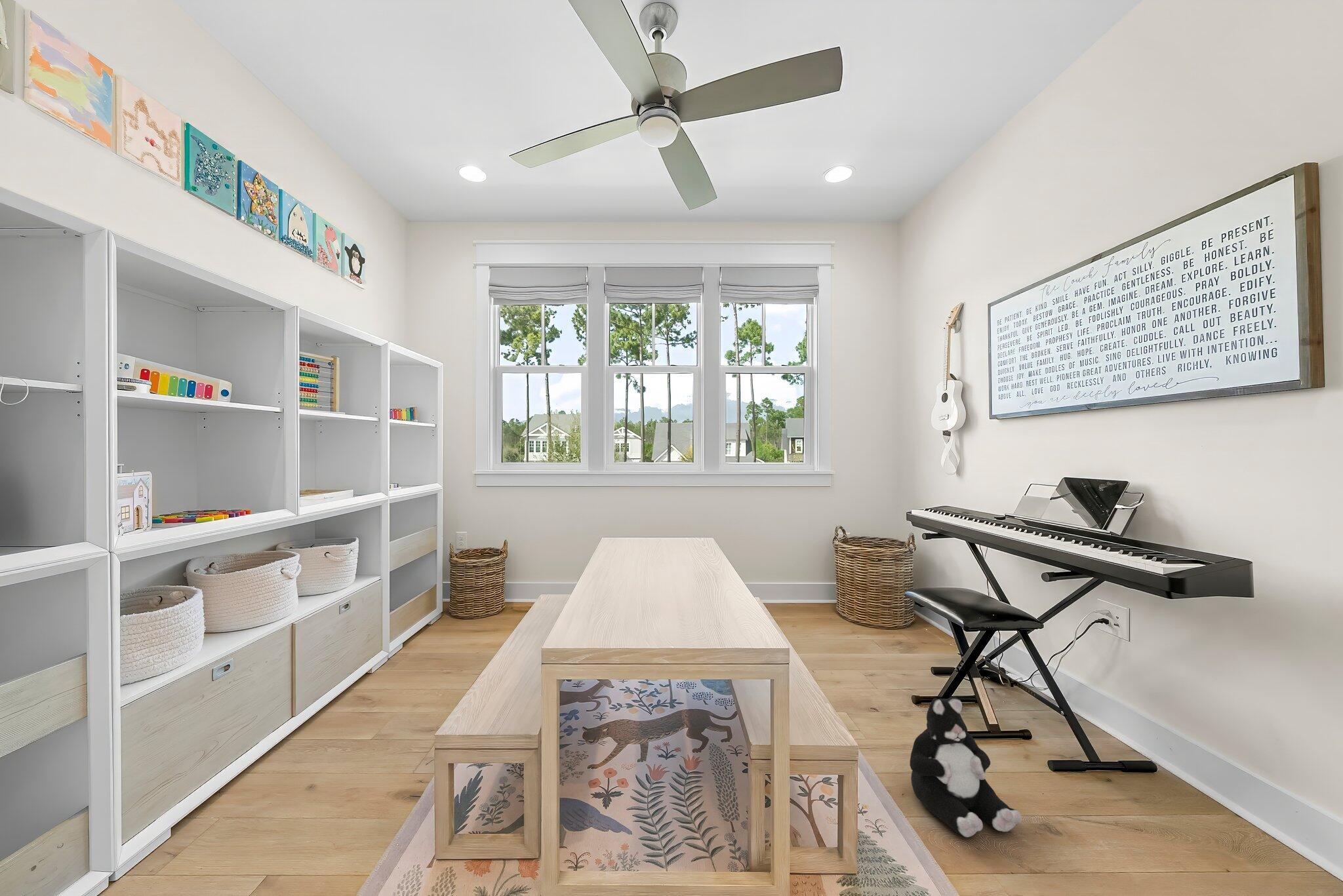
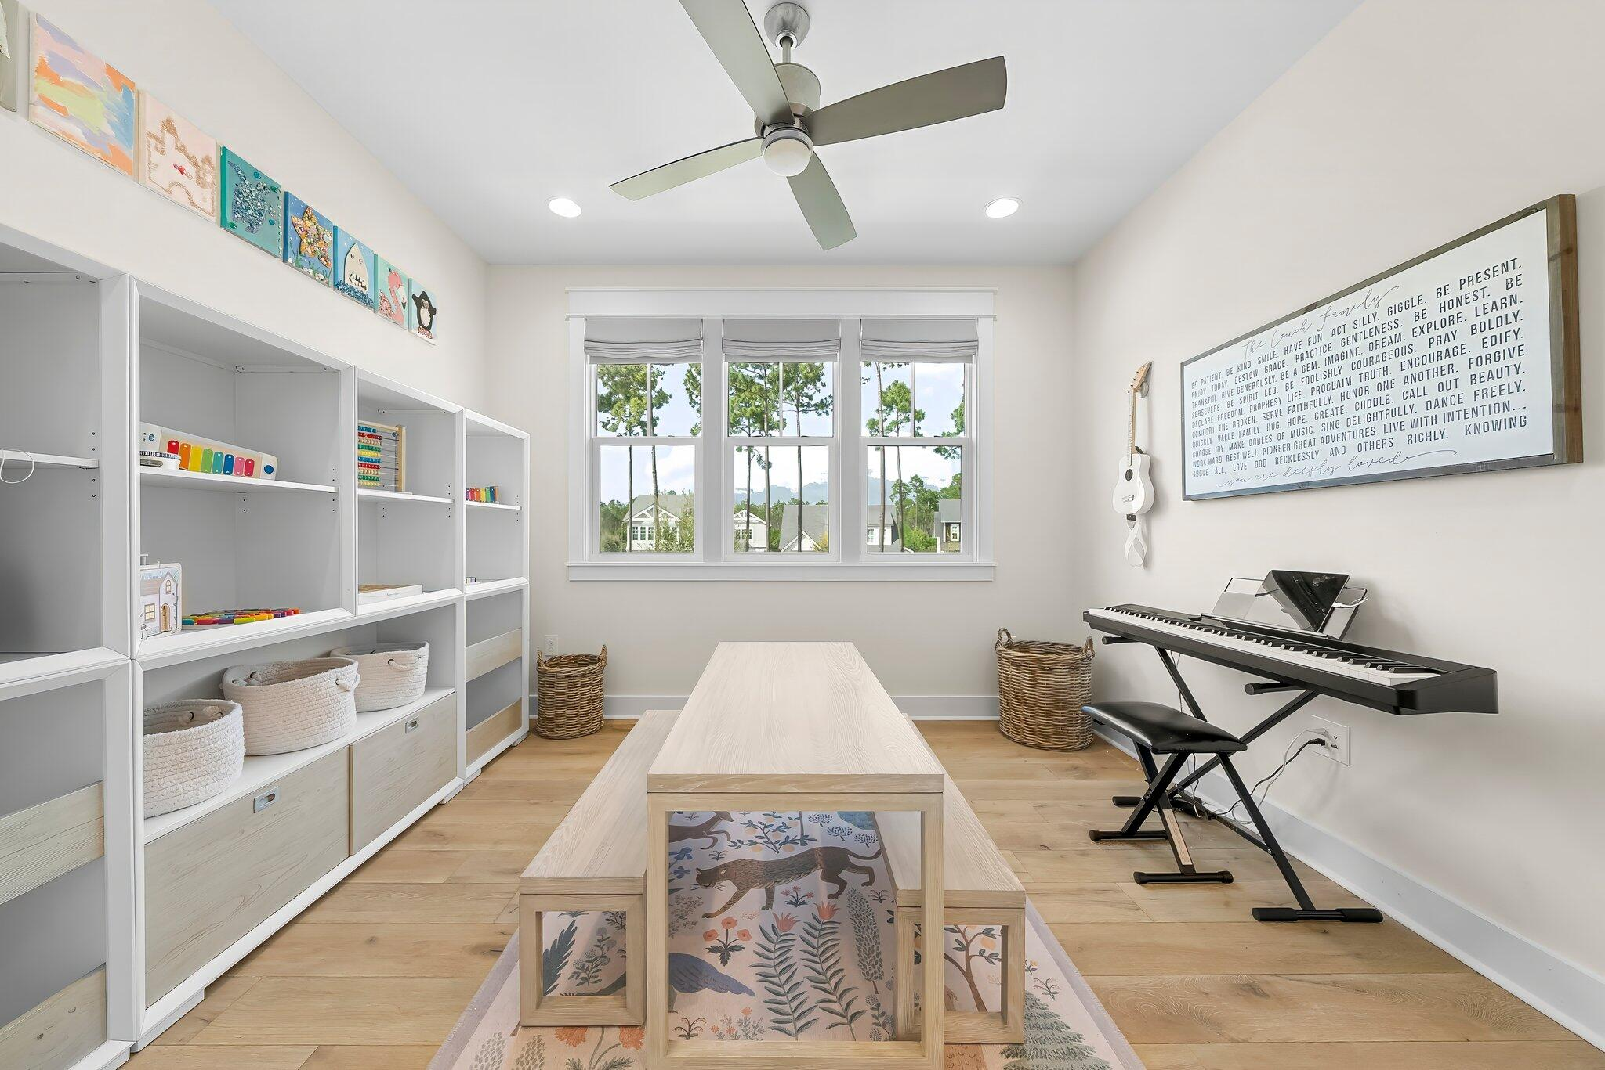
- plush toy (954, 756)
